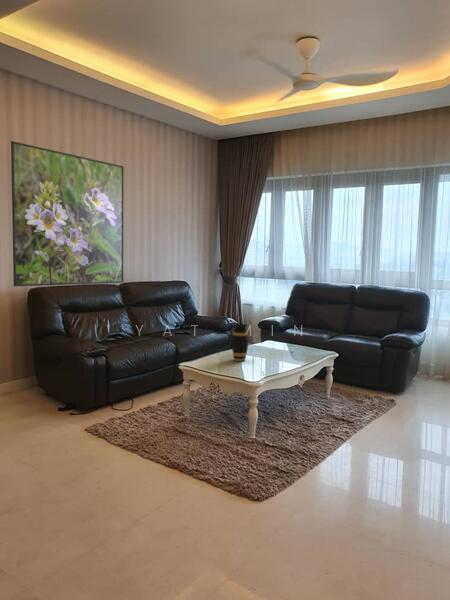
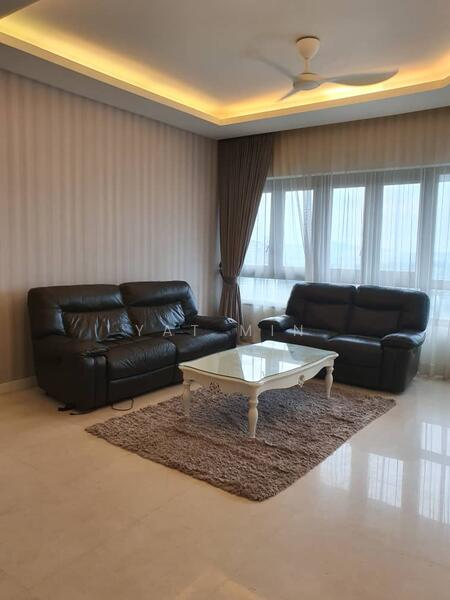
- vase (239, 342)
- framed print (73, 220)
